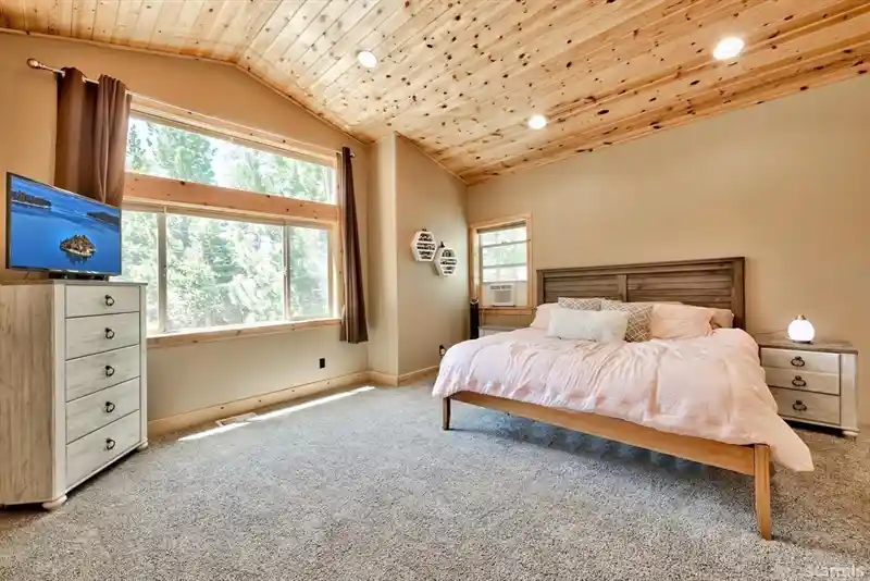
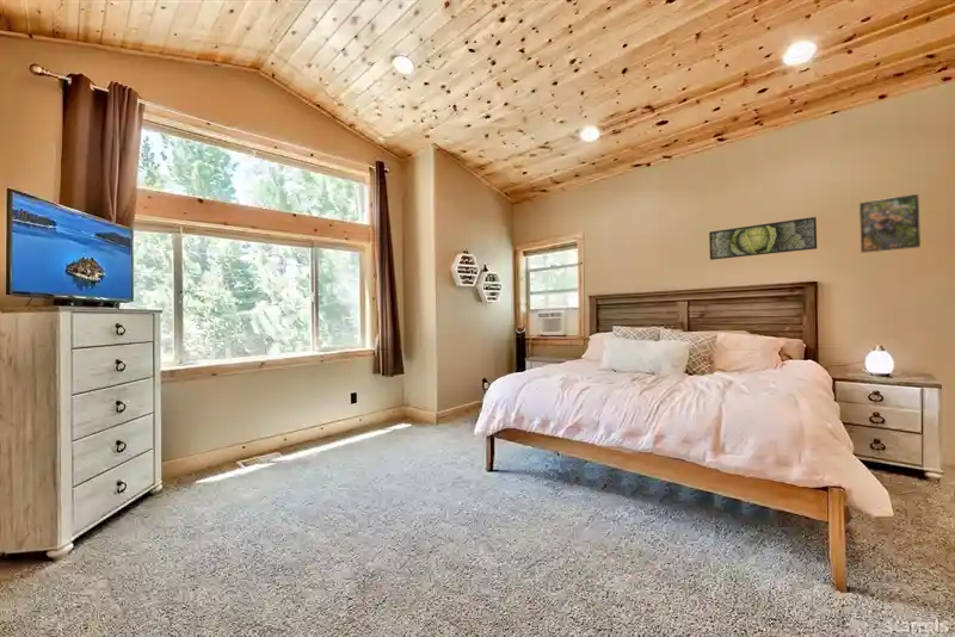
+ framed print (759, 240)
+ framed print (888, 224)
